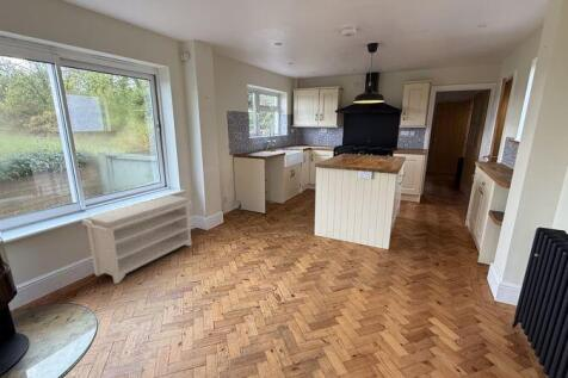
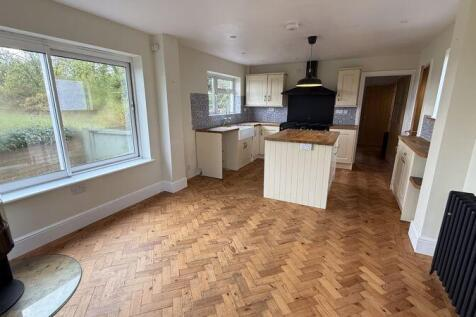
- bench (146, 233)
